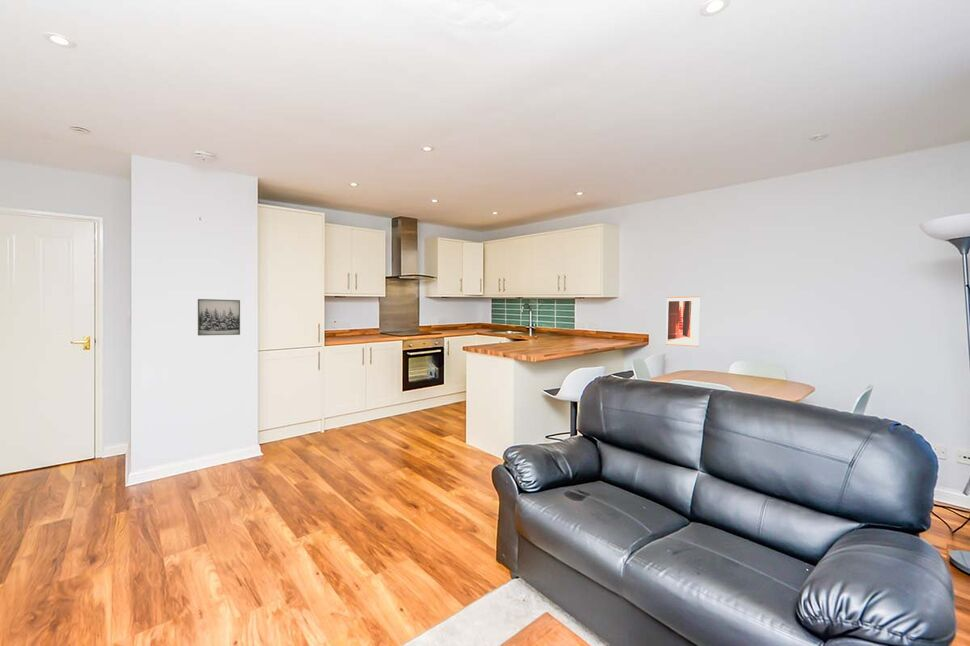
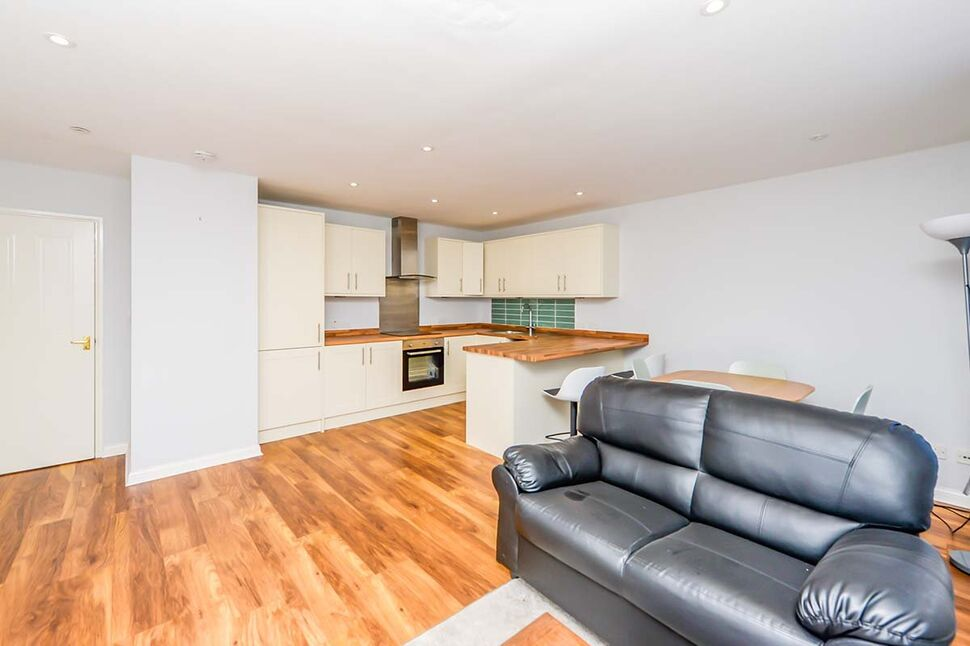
- wall art (219, 317)
- wall art (682, 321)
